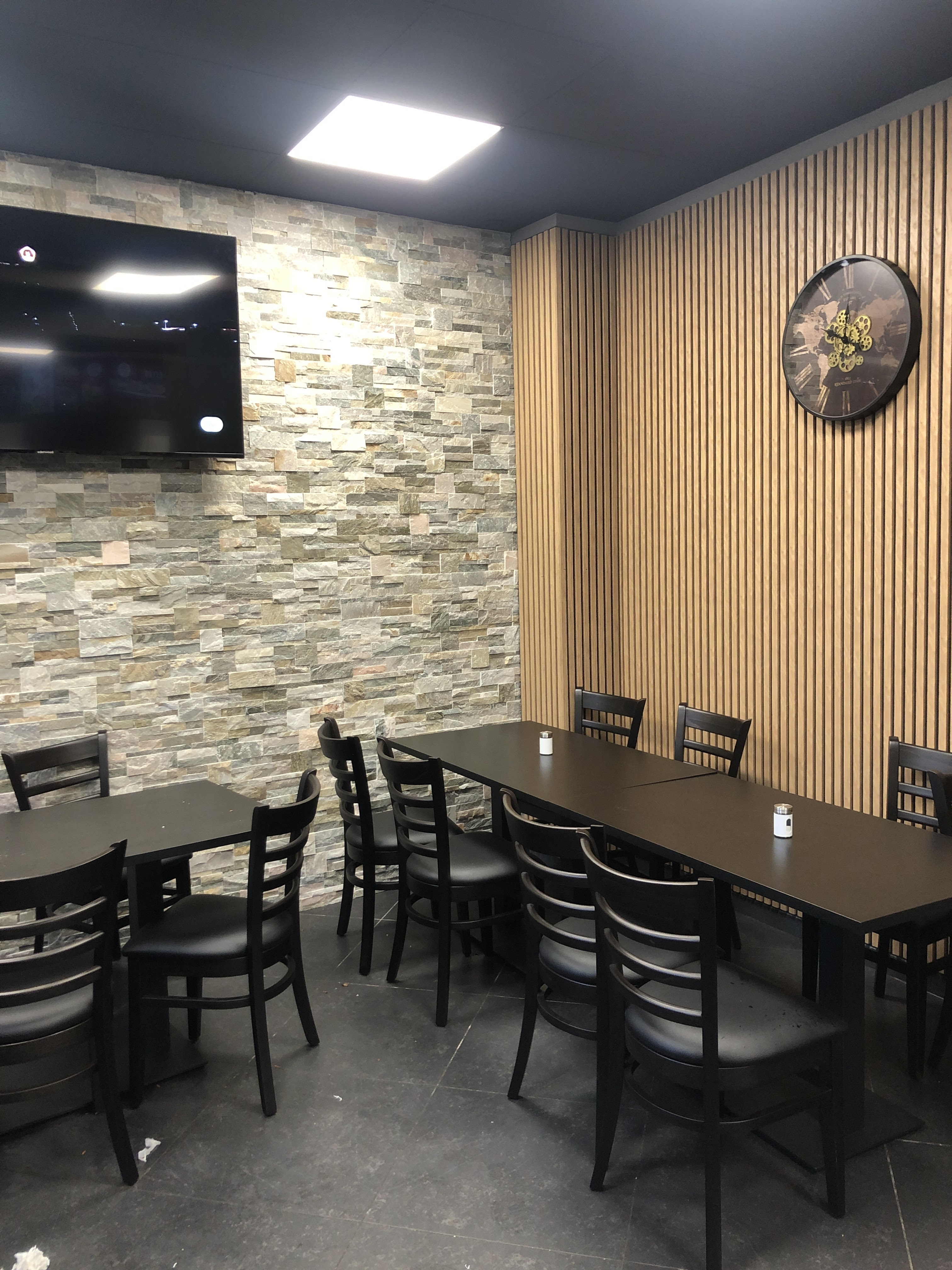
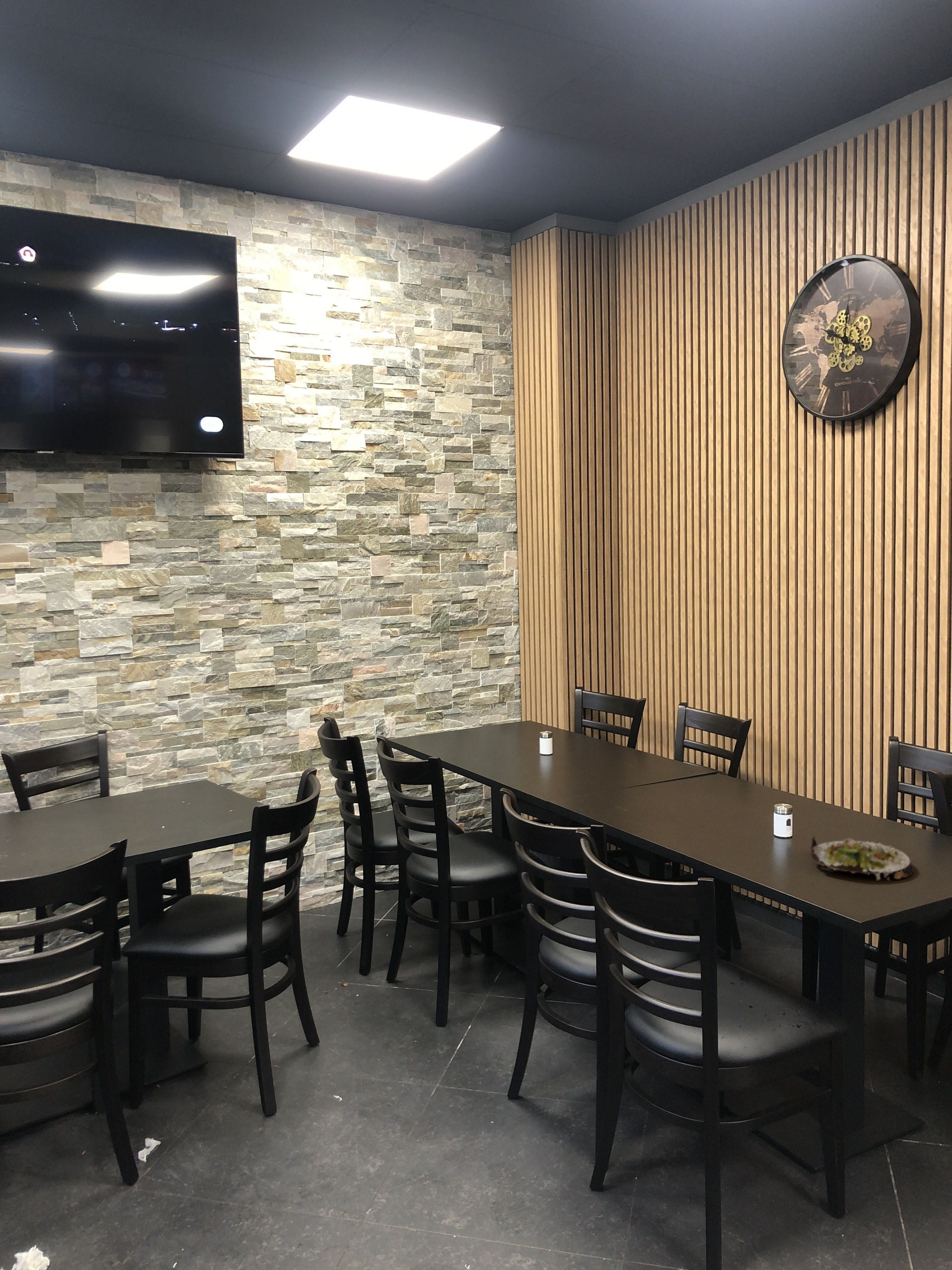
+ salad plate (861, 855)
